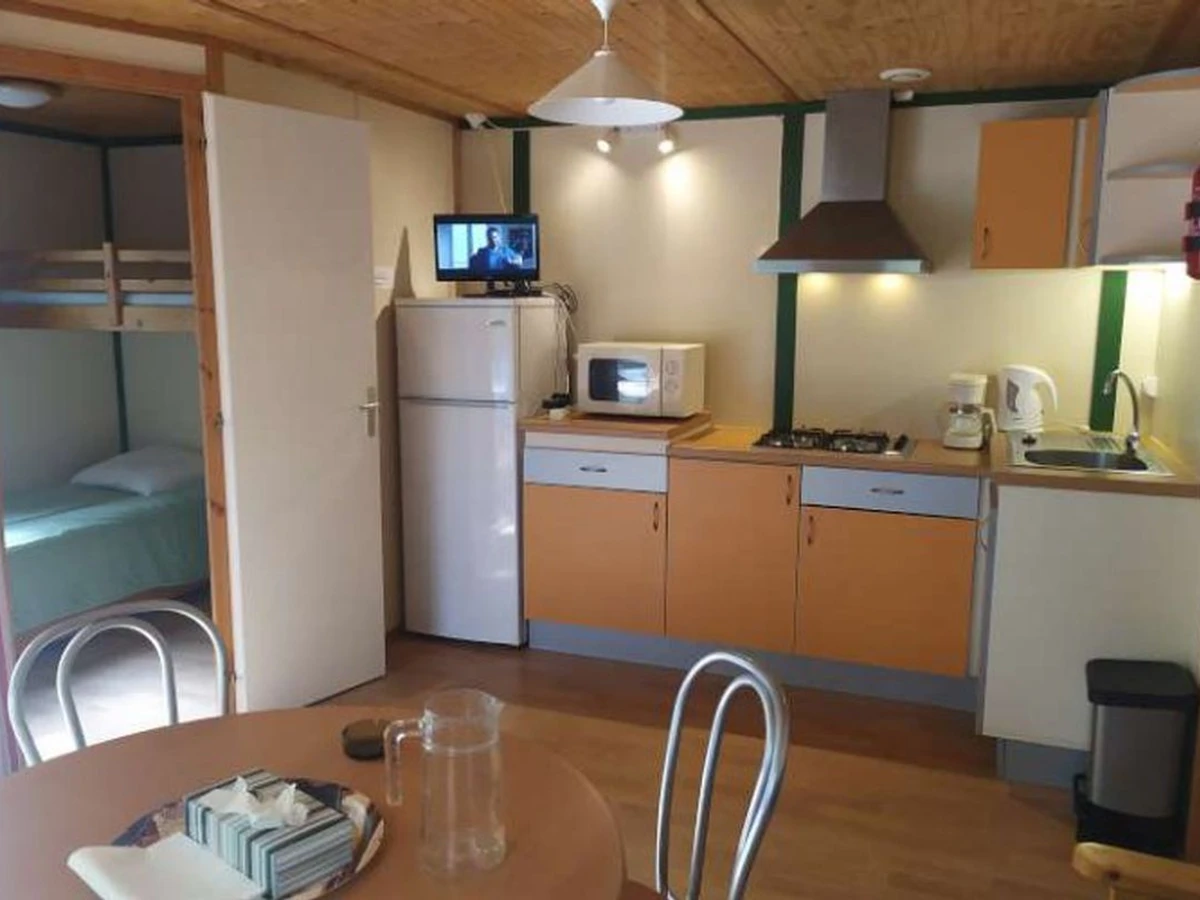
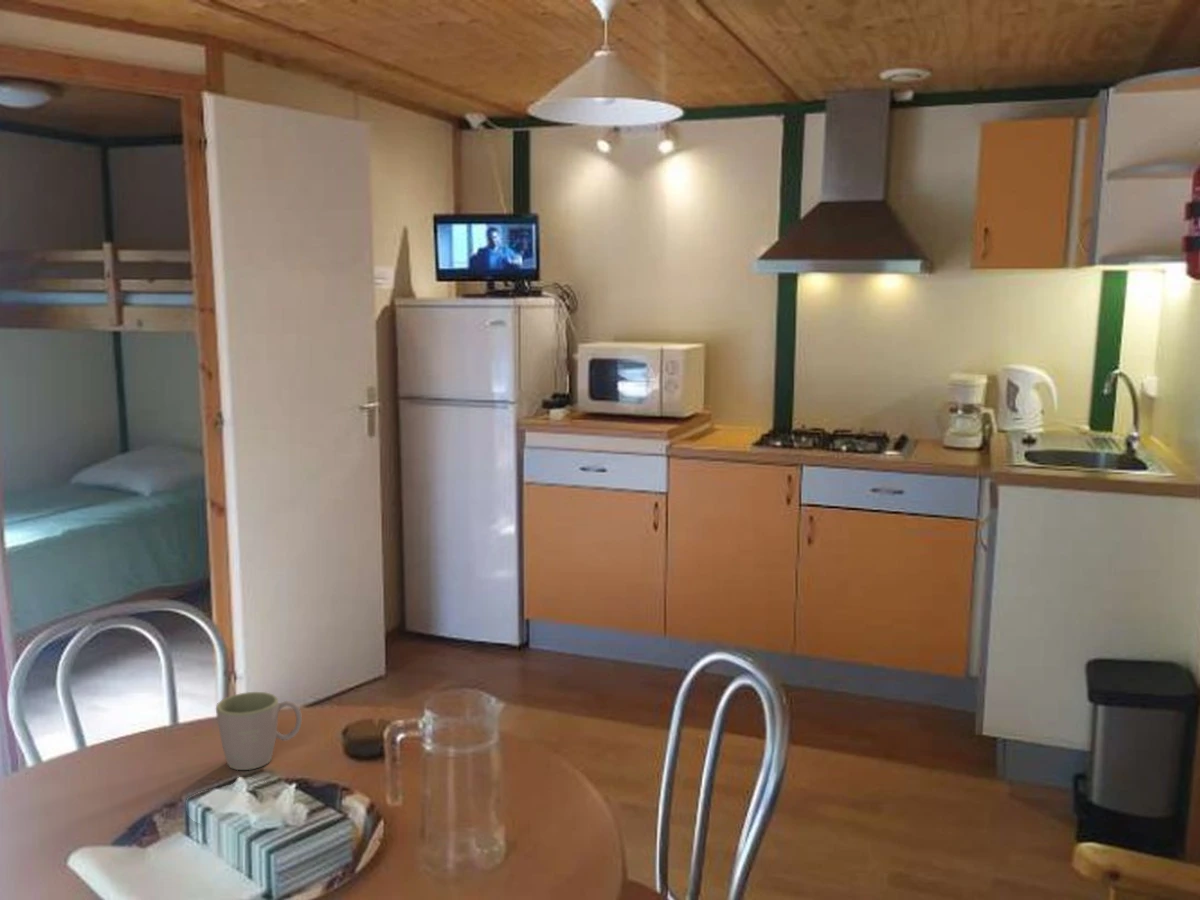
+ mug (260, 729)
